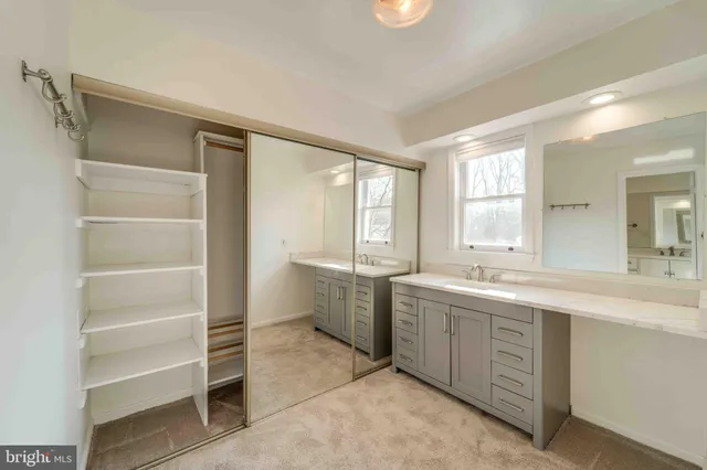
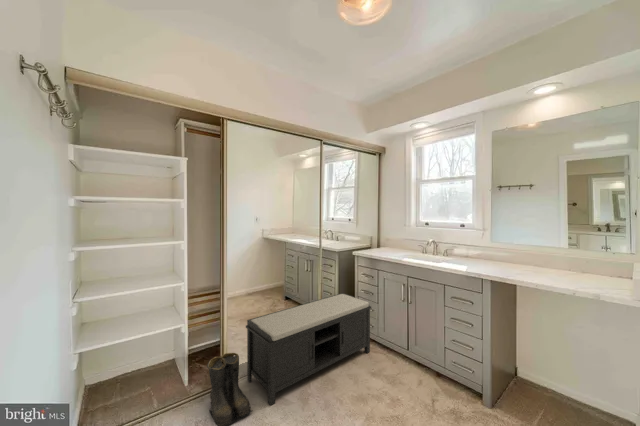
+ bench (314, 337)
+ boots (227, 386)
